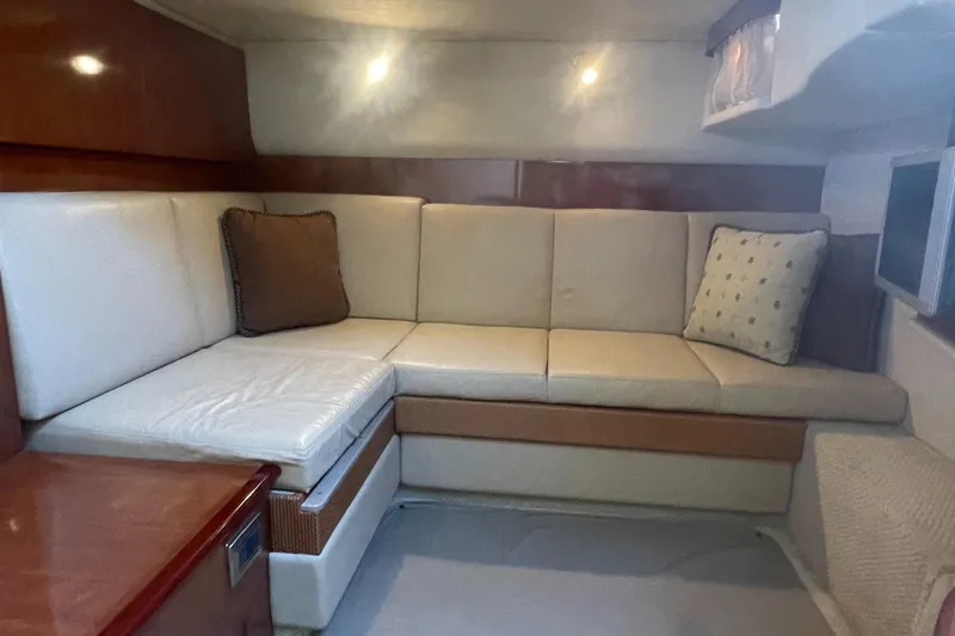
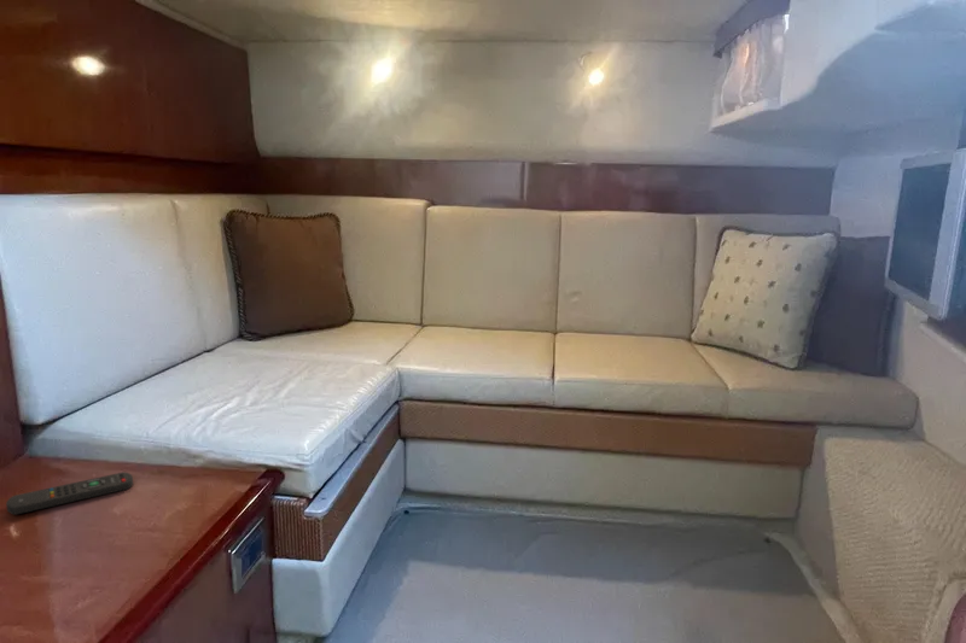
+ remote control (71, 491)
